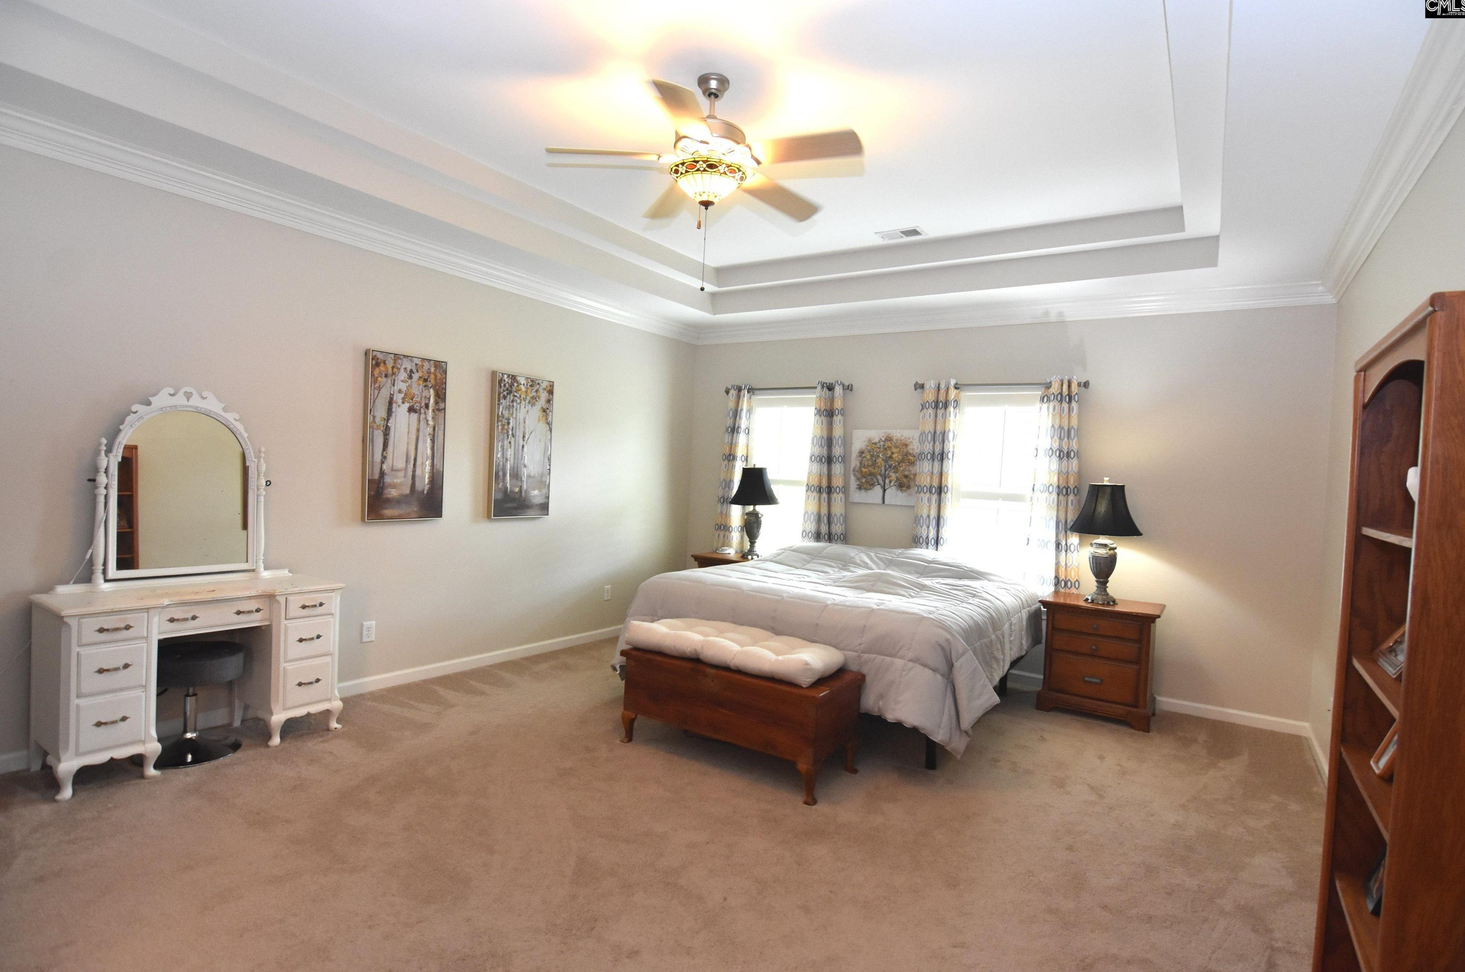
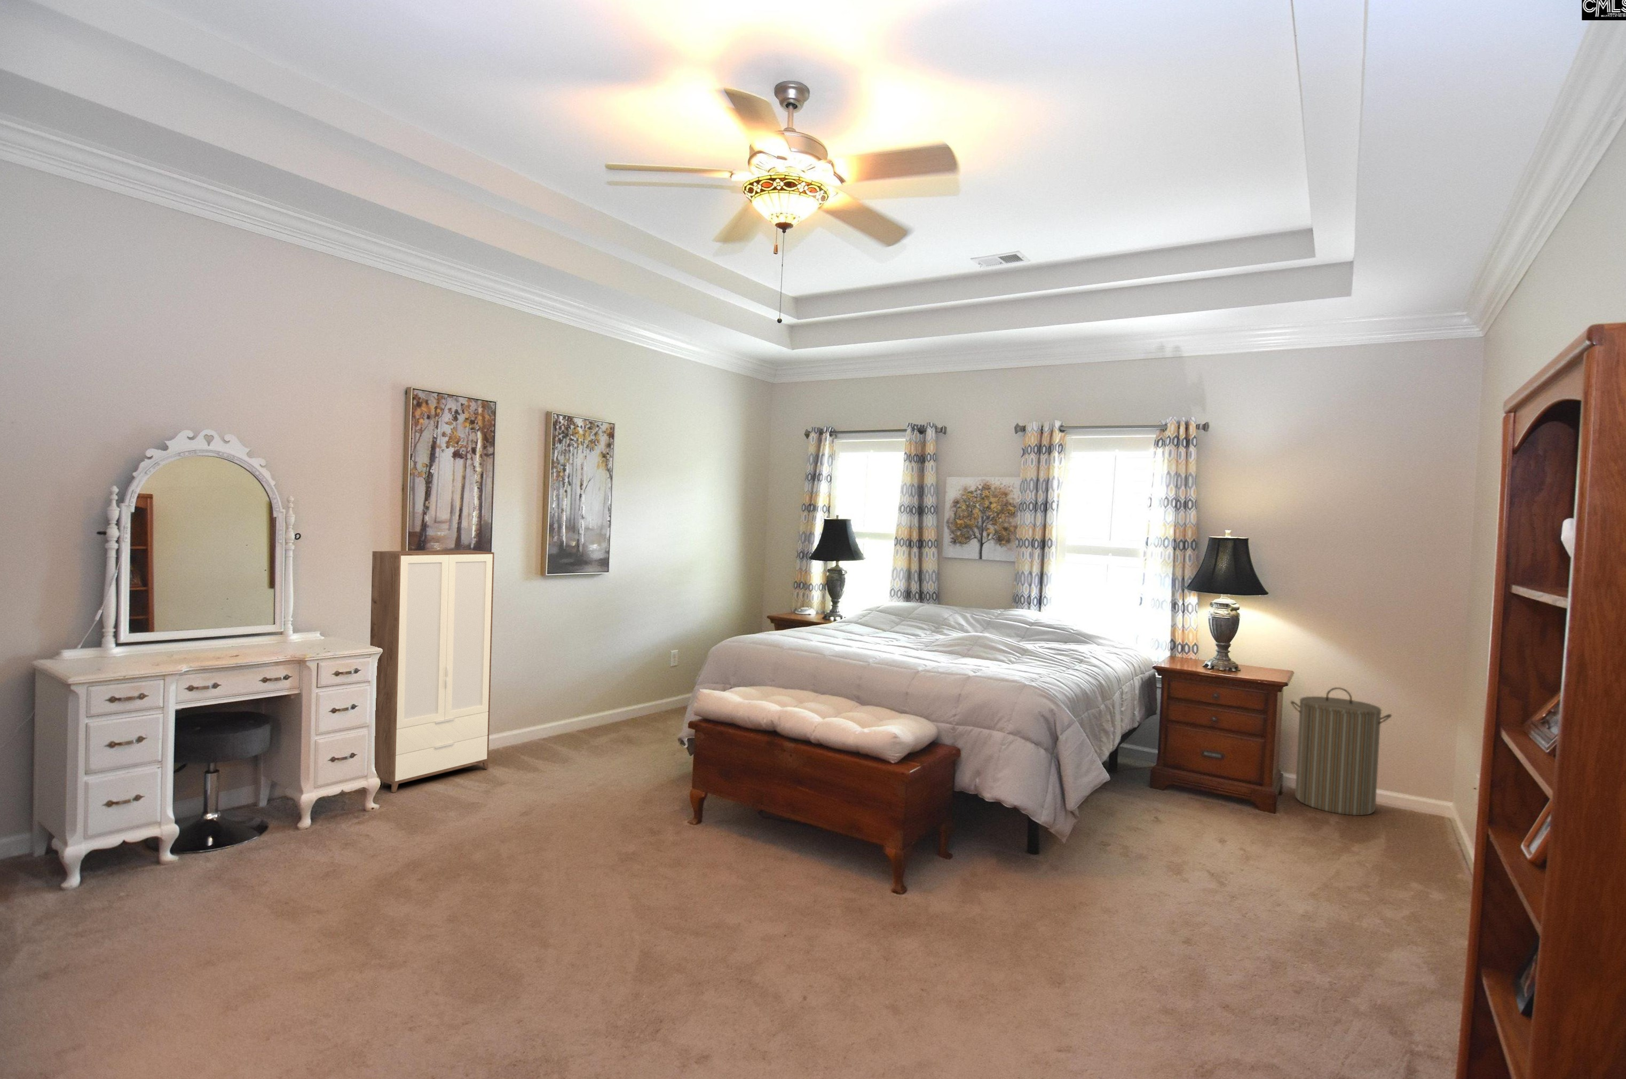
+ cabinet (432, 664)
+ laundry hamper (1337, 745)
